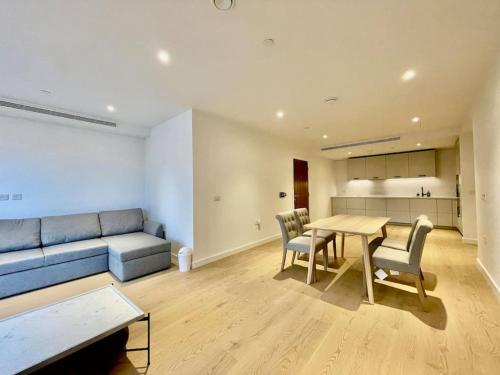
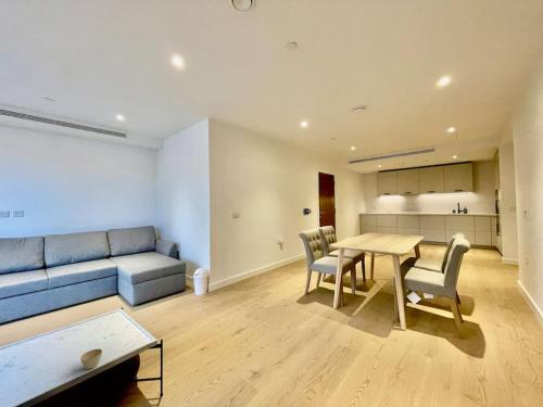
+ flower pot (91, 359)
